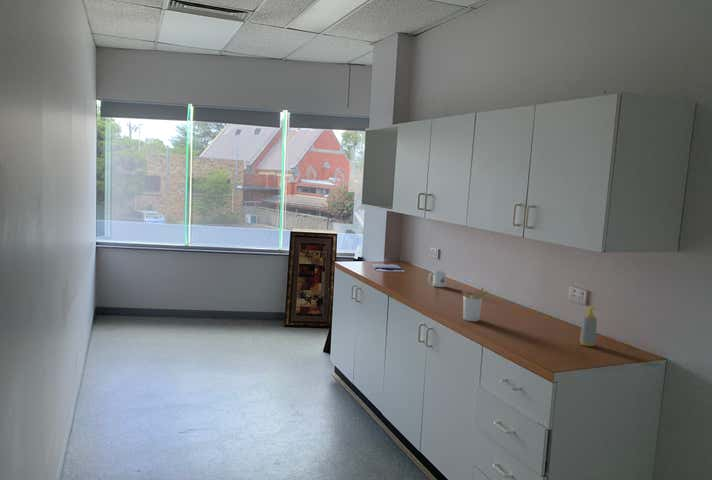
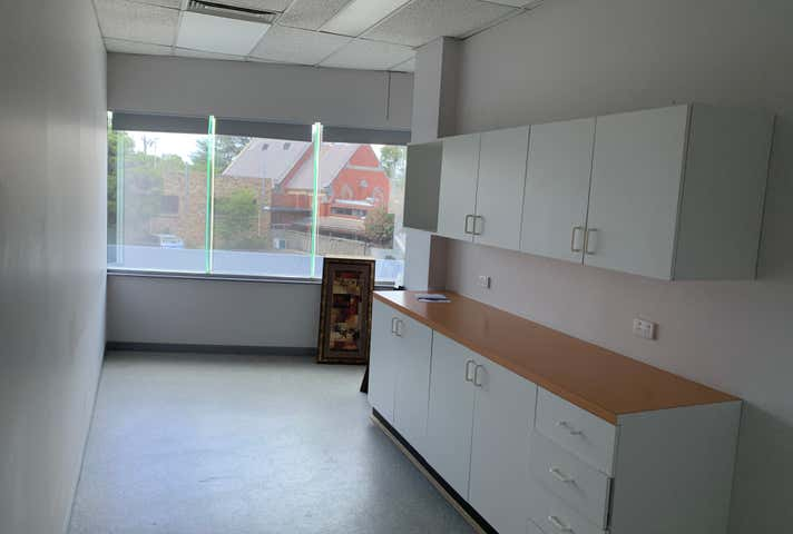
- mug (437, 278)
- utensil holder (474, 303)
- soap bottle (589, 325)
